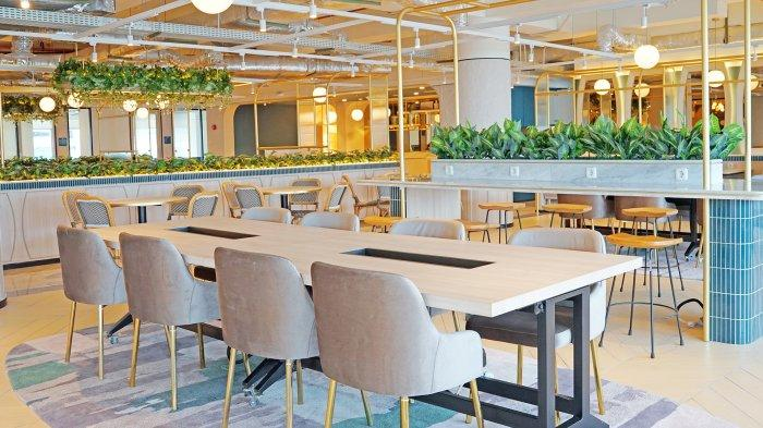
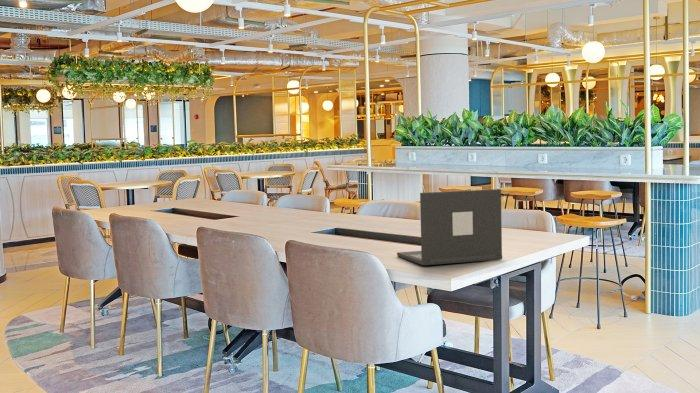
+ laptop (447, 223)
